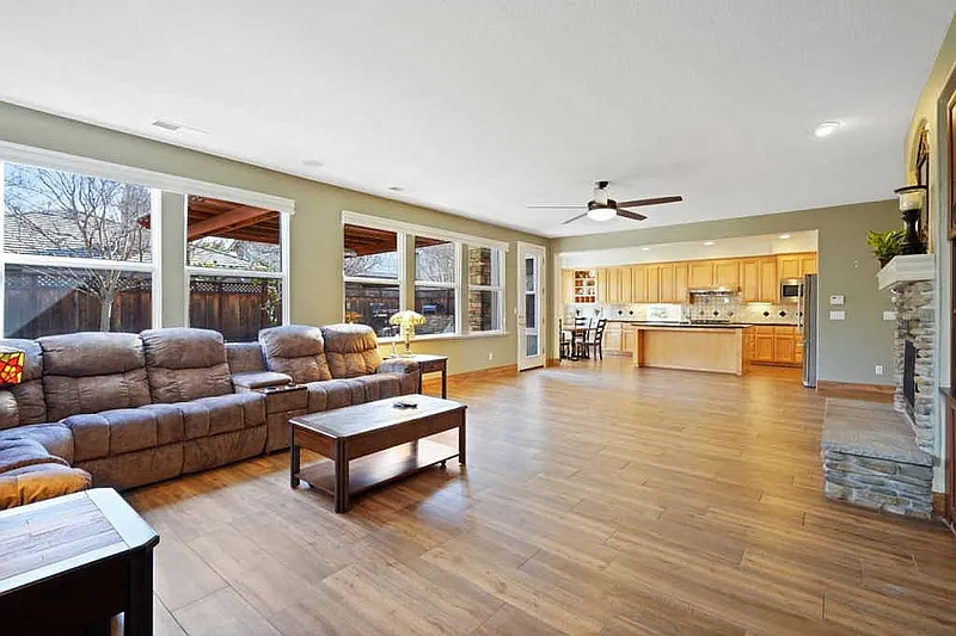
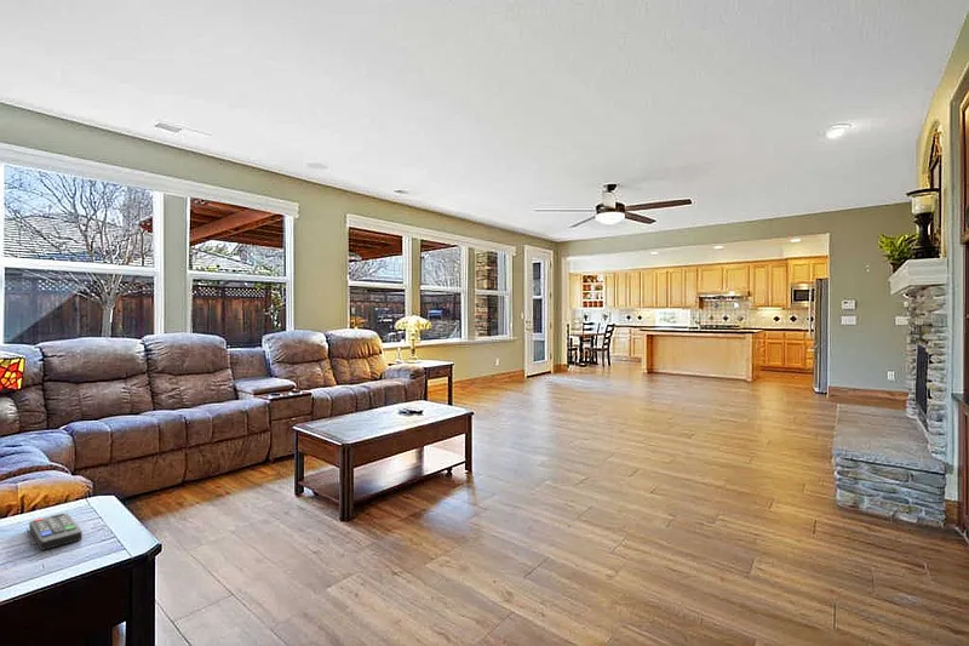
+ remote control (55, 528)
